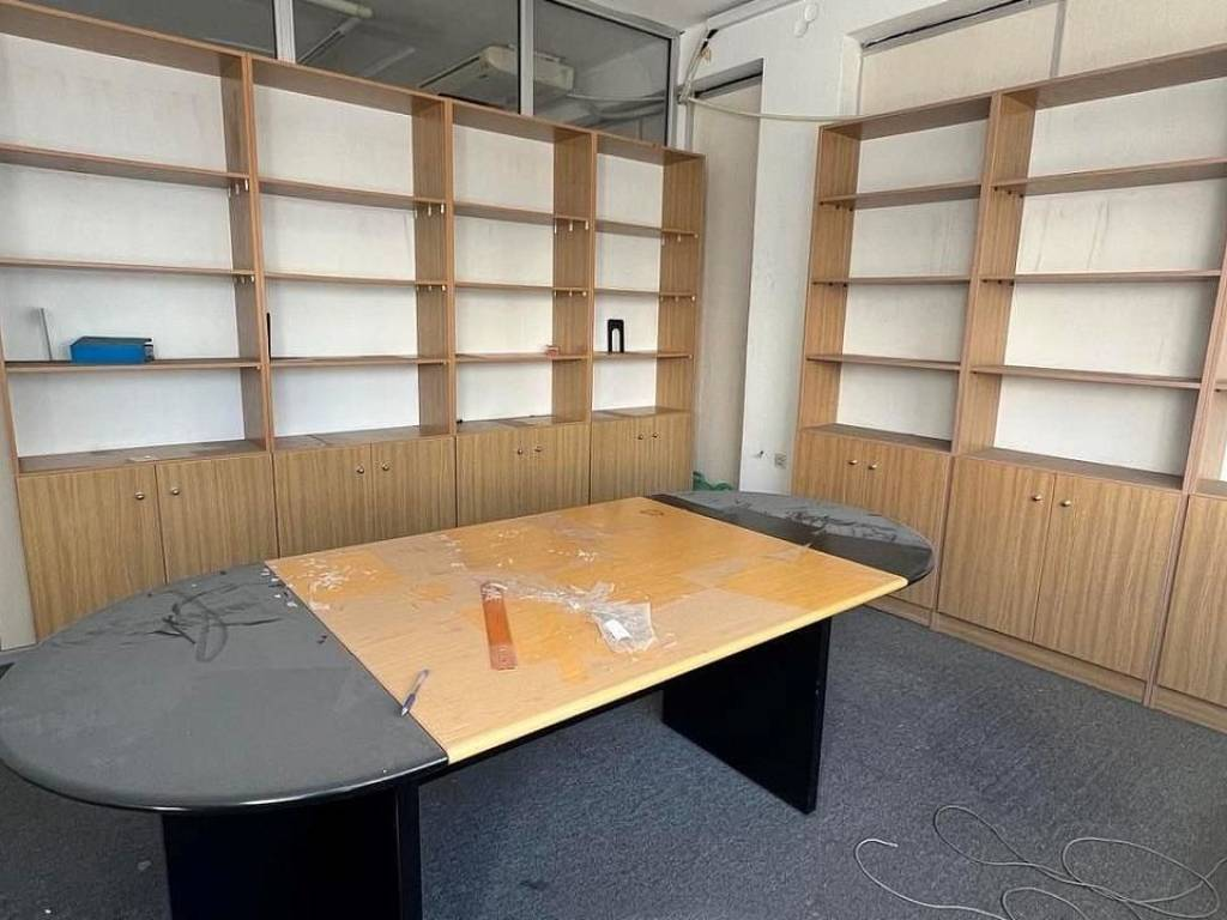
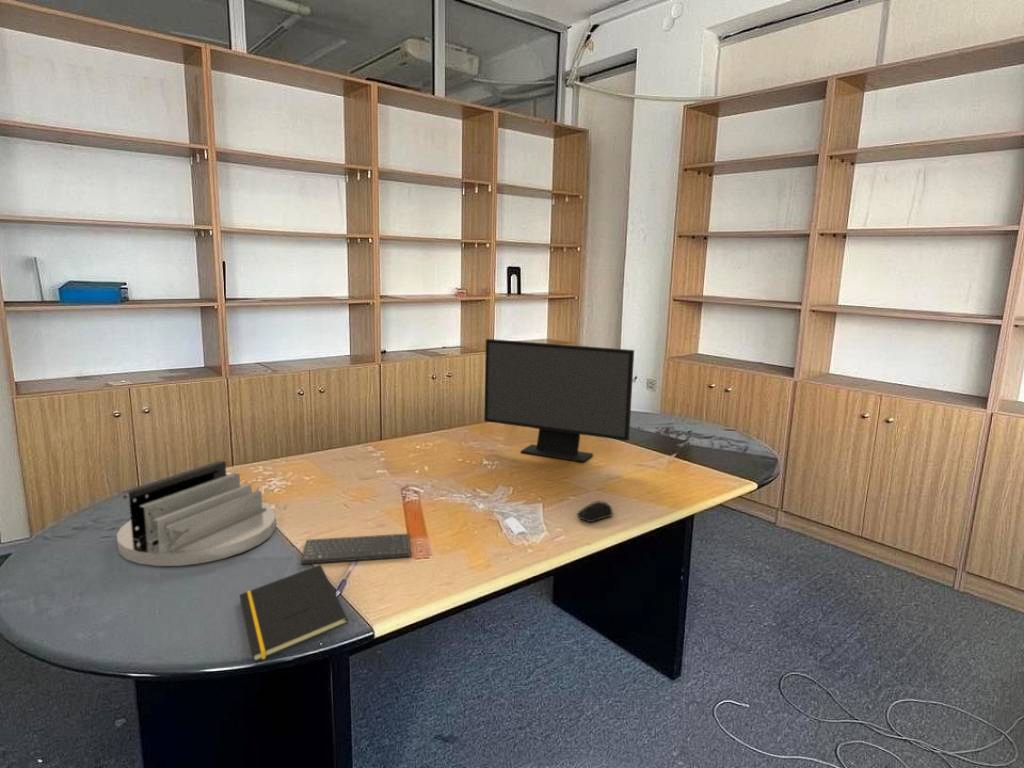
+ computer mouse (595, 510)
+ notepad (291, 608)
+ keyboard (357, 548)
+ computer monitor (558, 399)
+ desk organizer (198, 507)
